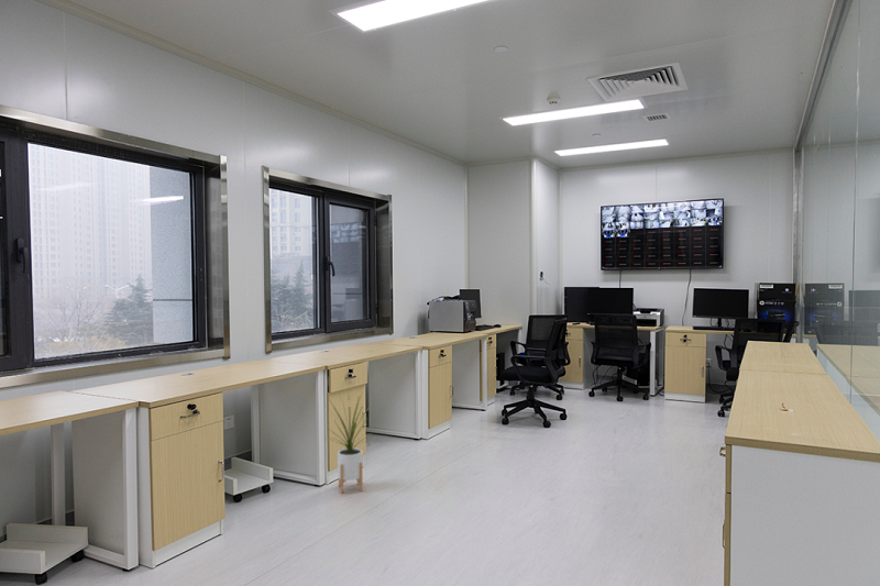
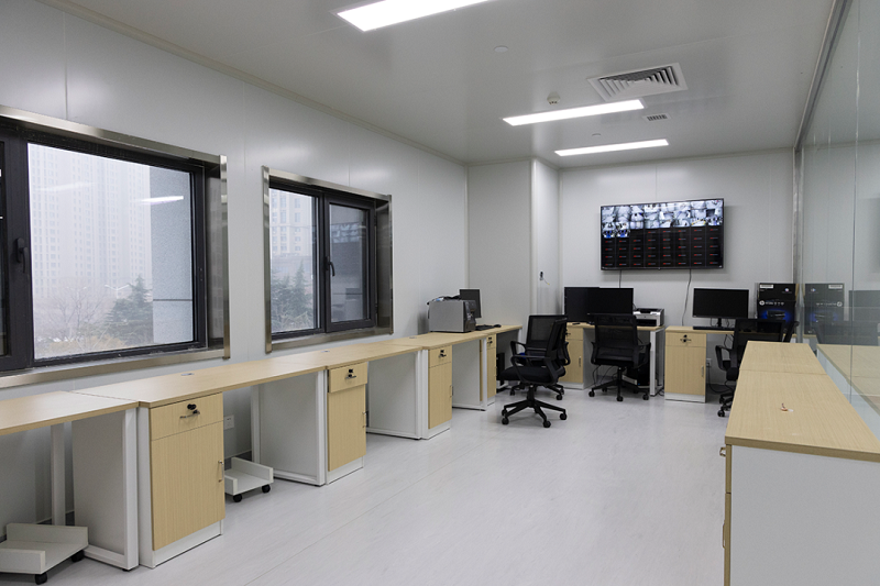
- house plant (349, 440)
